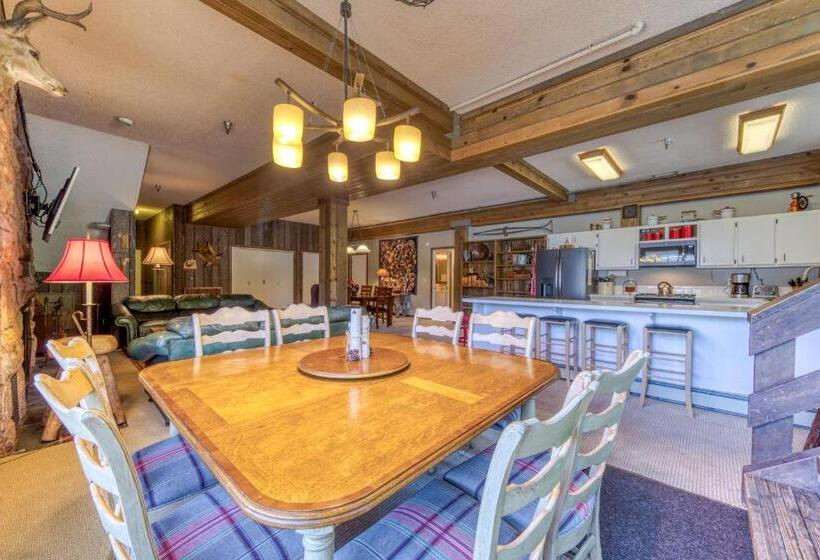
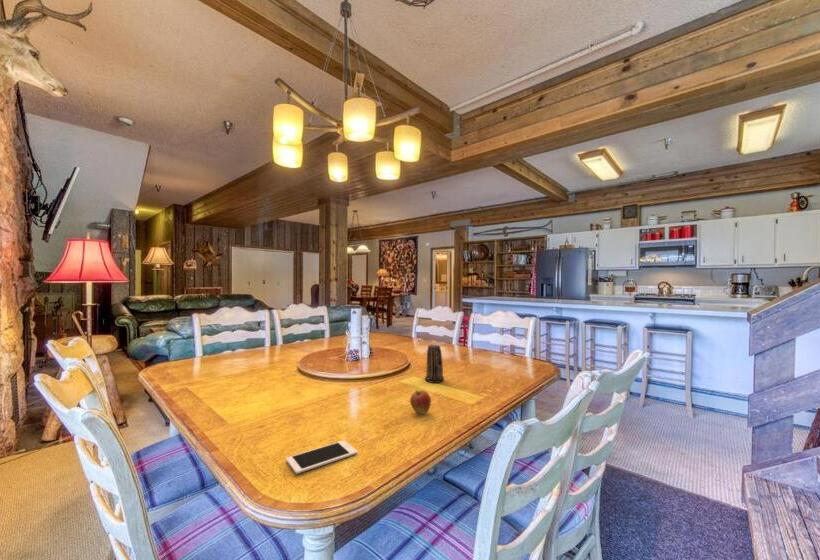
+ cell phone (322, 455)
+ fruit (420, 400)
+ candle (434, 362)
